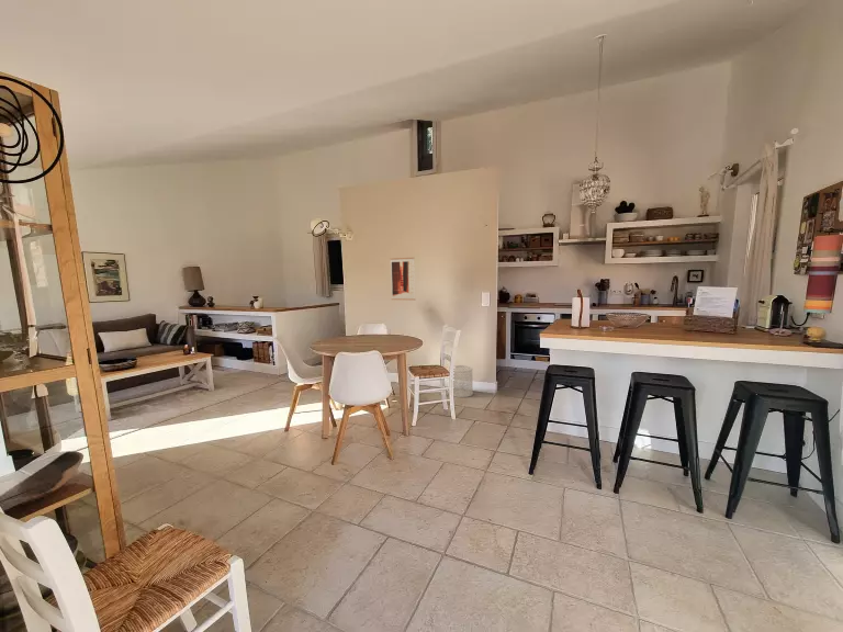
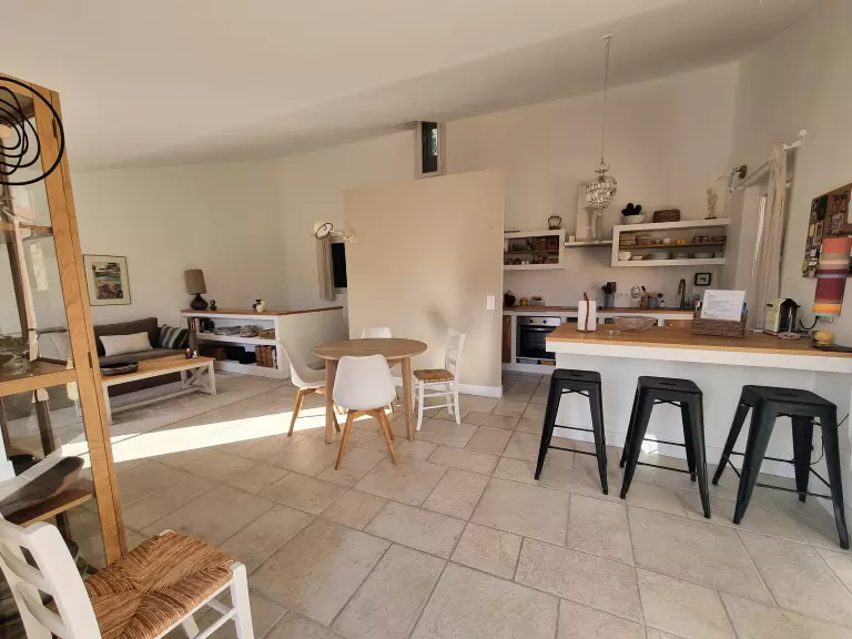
- wall art (402, 279)
- wastebasket (462, 381)
